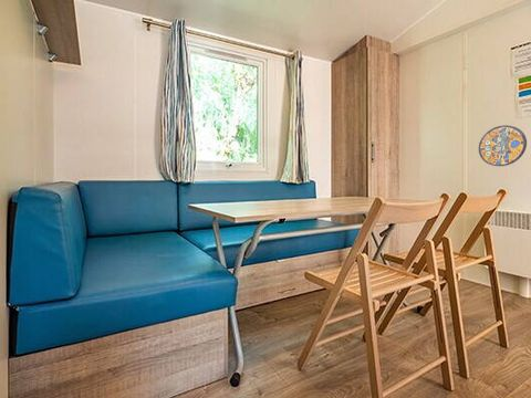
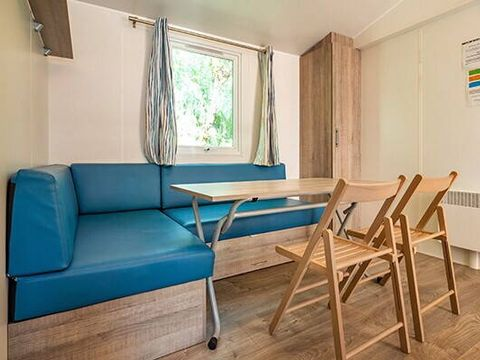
- manhole cover (501, 146)
